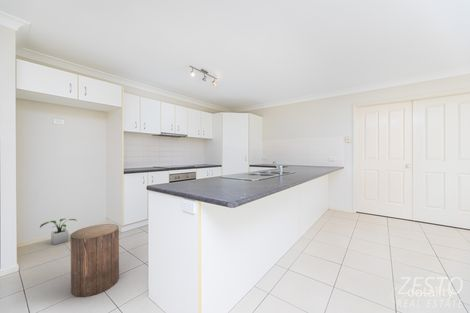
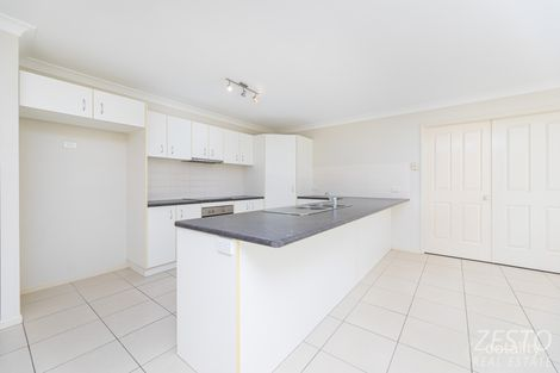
- stool (96, 256)
- potted plant (57, 230)
